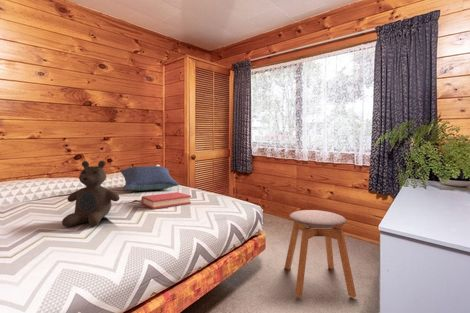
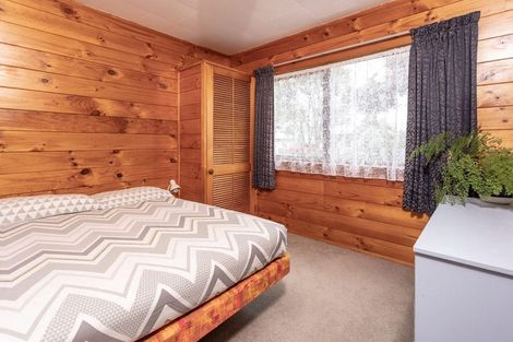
- teddy bear (89, 191)
- hardback book (166, 199)
- stool (307, 246)
- pillow (148, 177)
